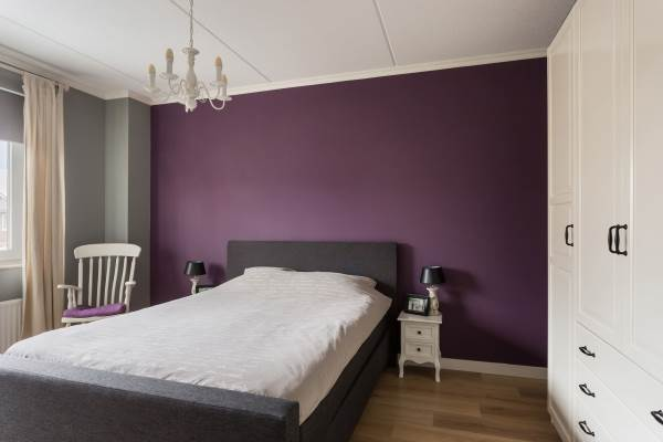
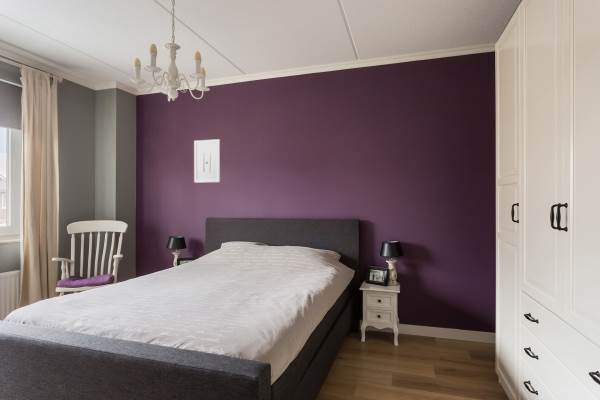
+ wall art (206, 161)
